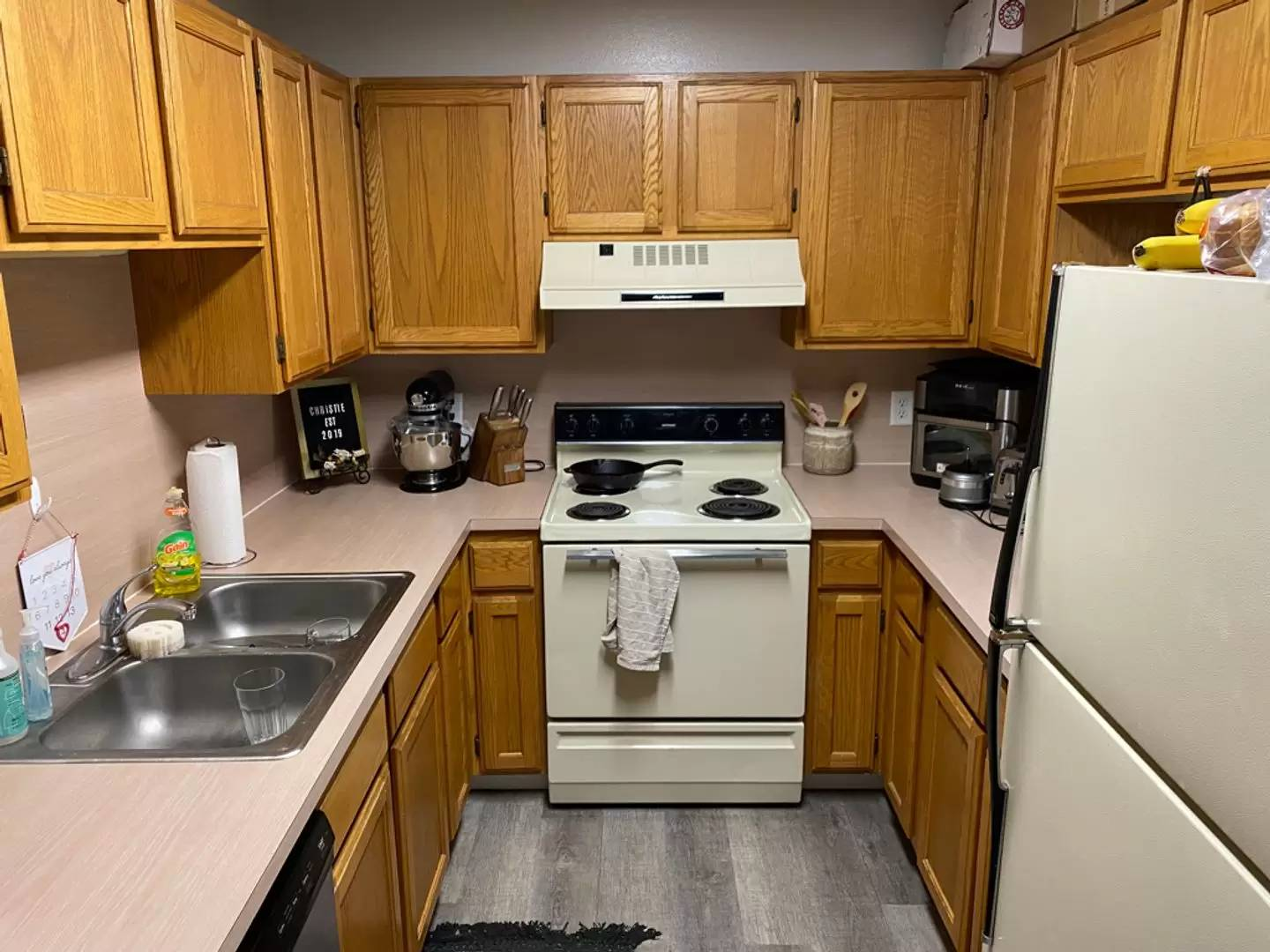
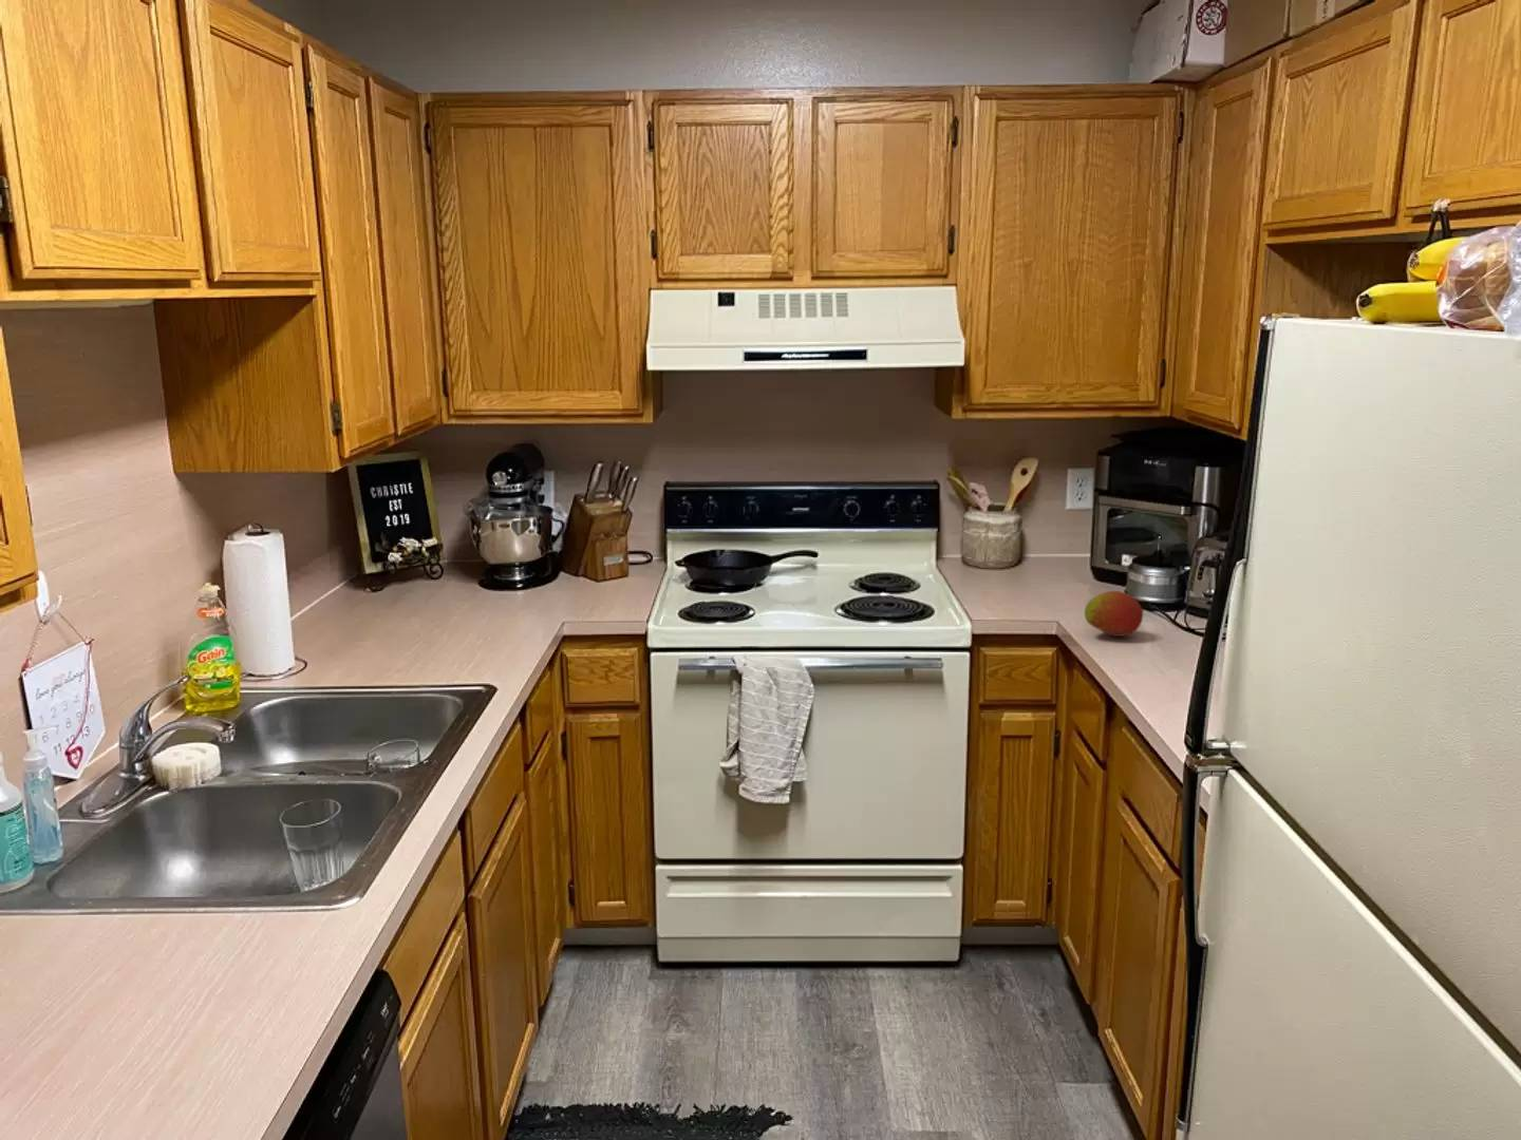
+ fruit (1114, 613)
